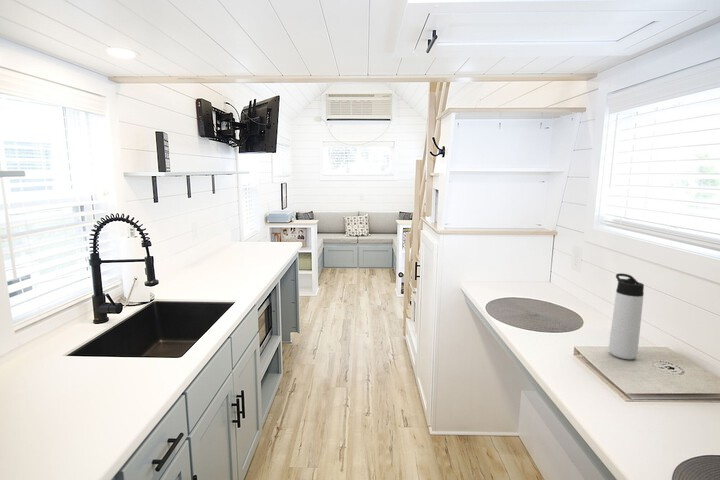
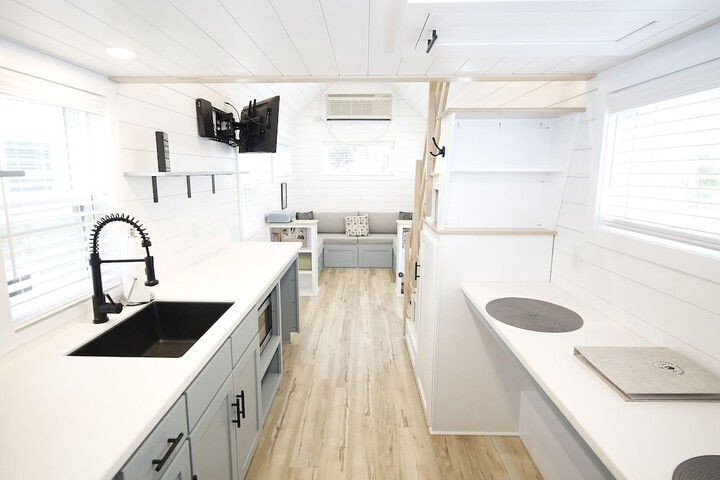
- thermos bottle (624, 315)
